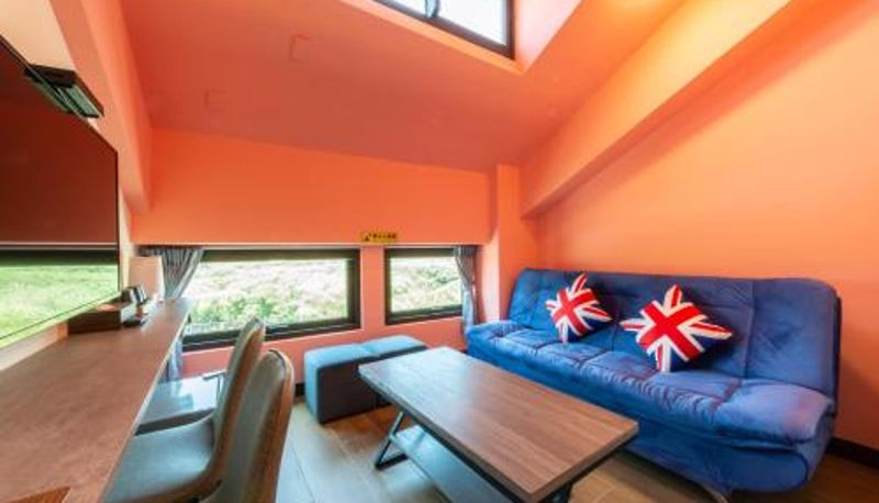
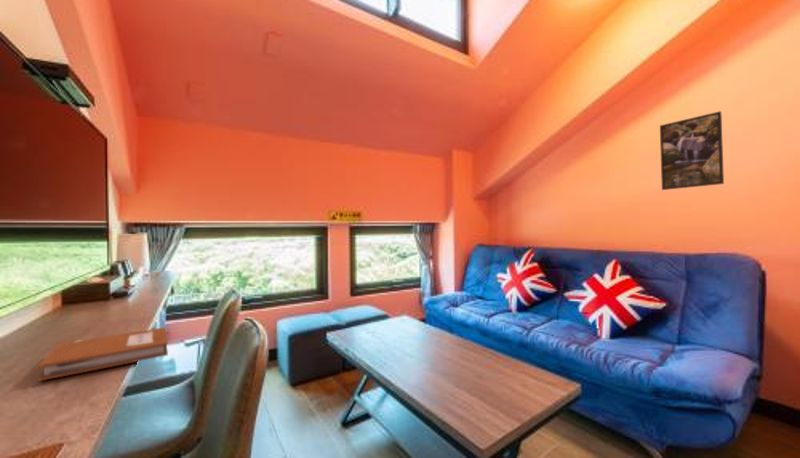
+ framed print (689, 152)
+ notebook (116, 348)
